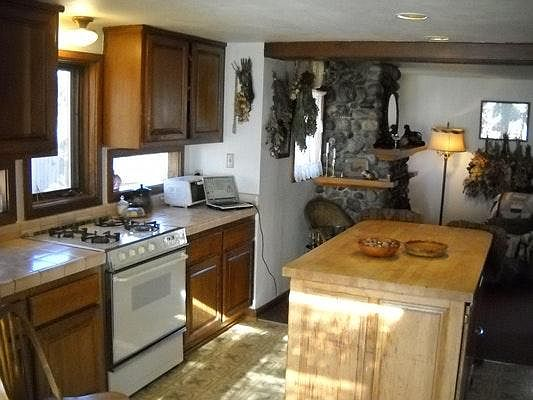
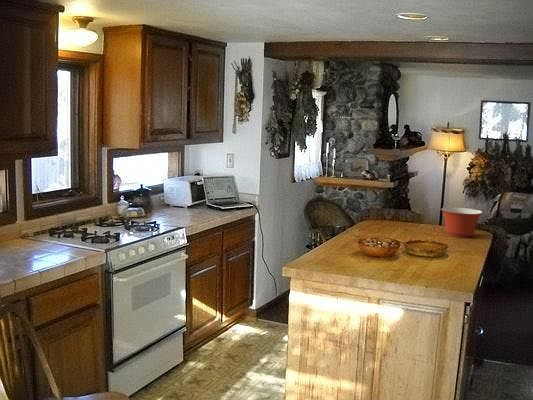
+ mixing bowl (460, 222)
